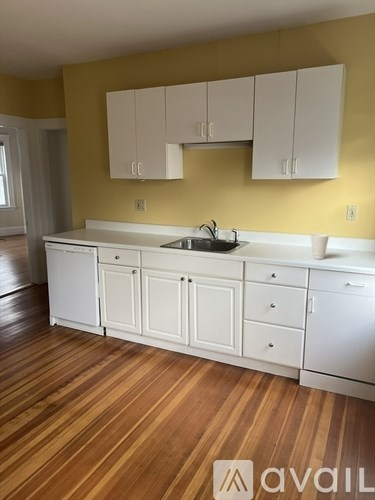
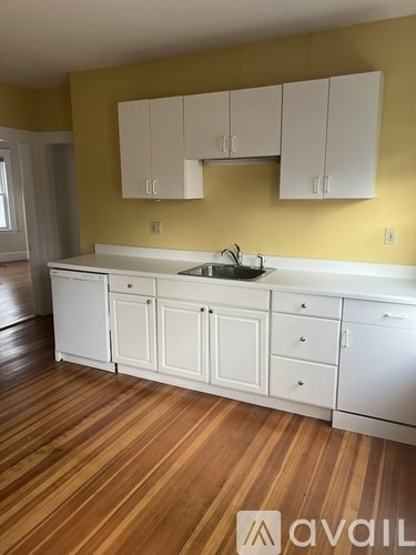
- cup (319, 246)
